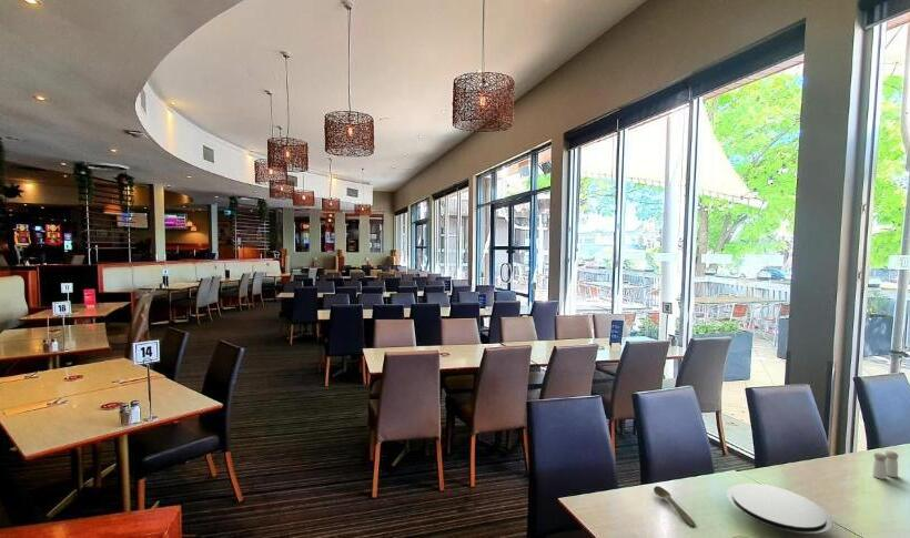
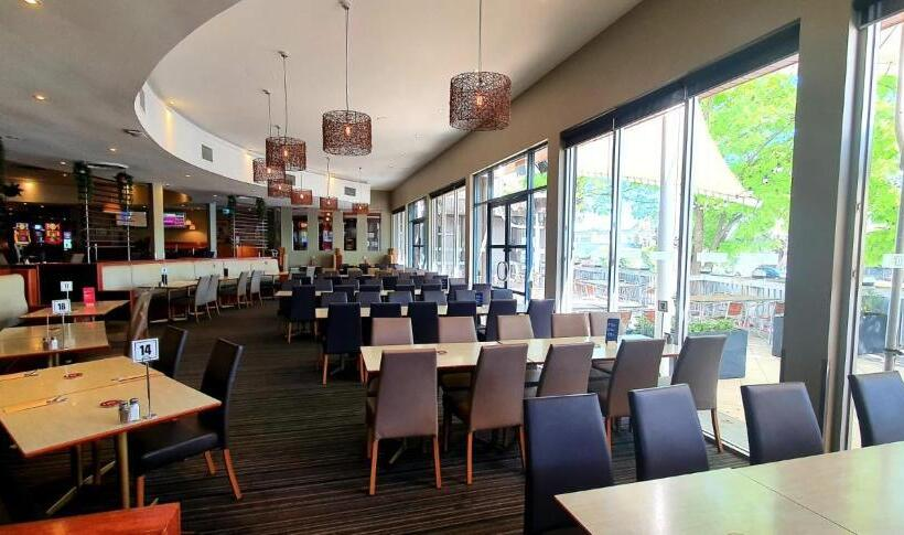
- spoon (674, 505)
- salt and pepper shaker (884, 464)
- plate (776, 510)
